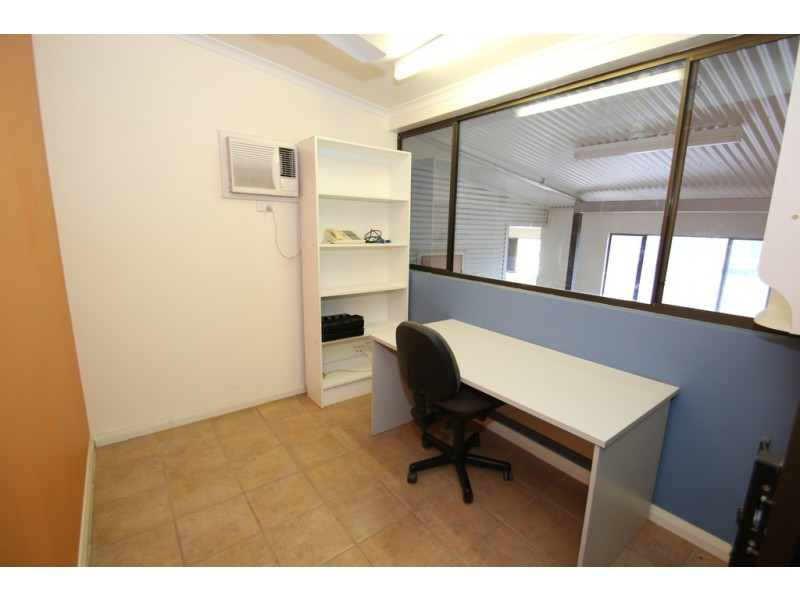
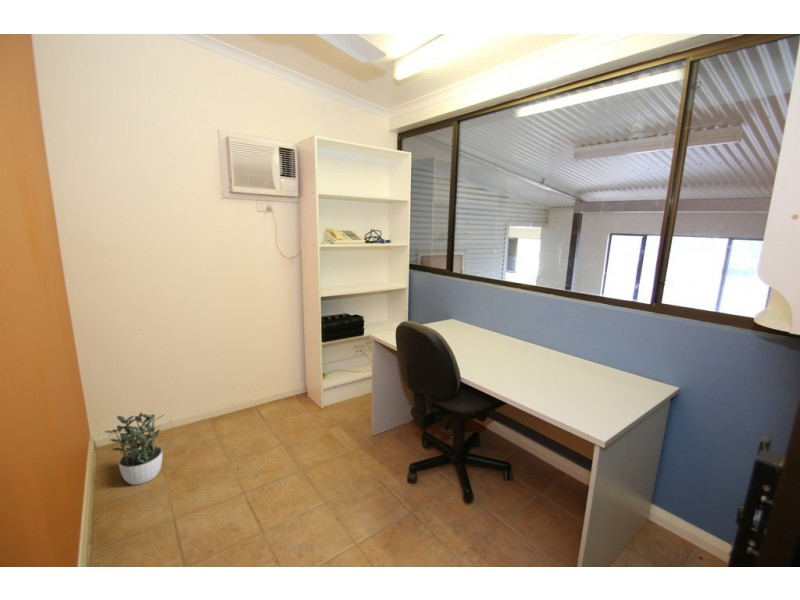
+ potted plant (138, 446)
